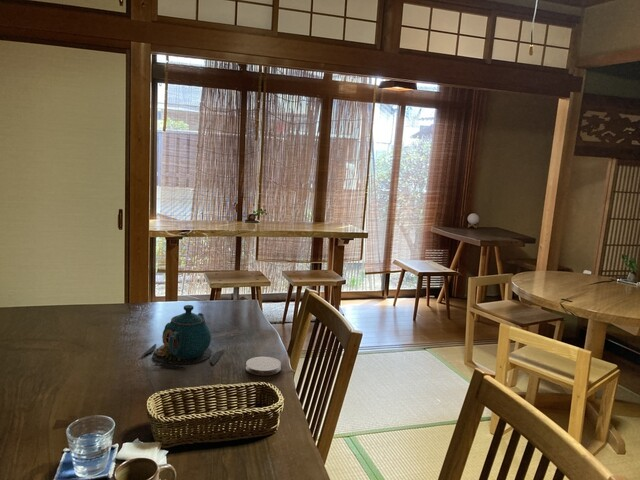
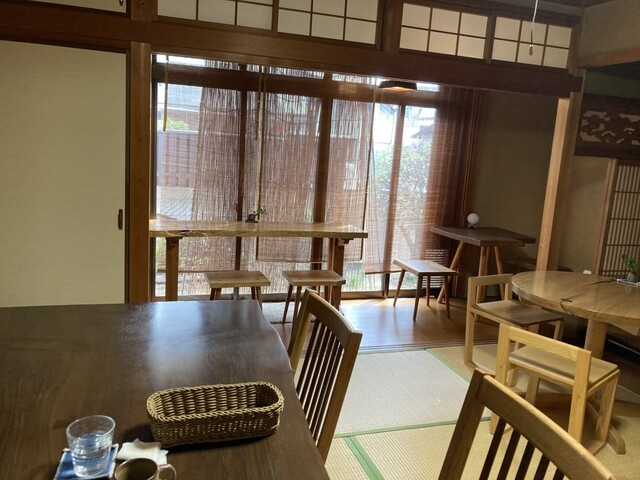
- coaster (263, 365)
- teapot (184, 330)
